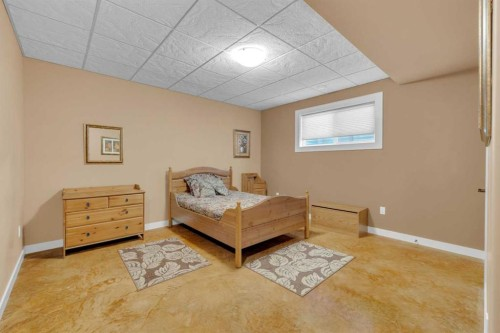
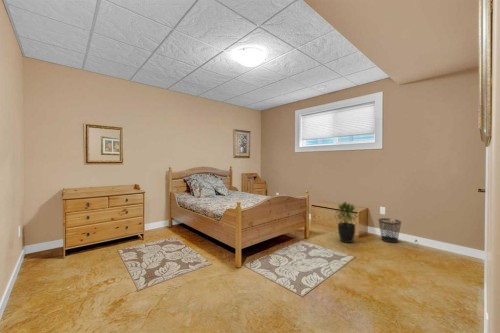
+ potted plant (345, 220)
+ wastebasket (389, 230)
